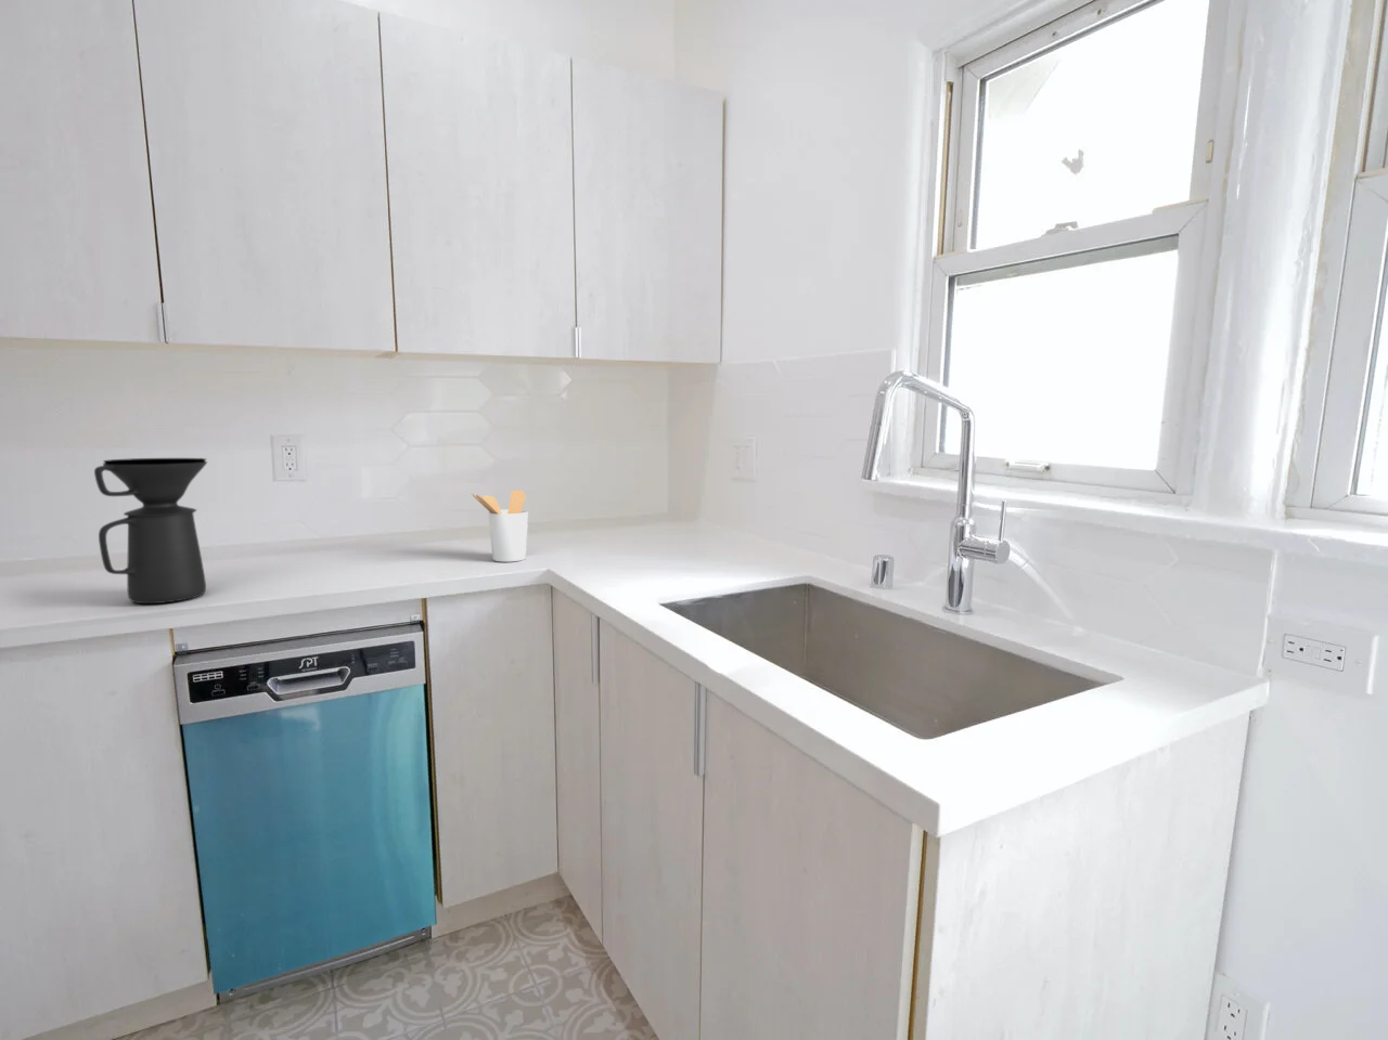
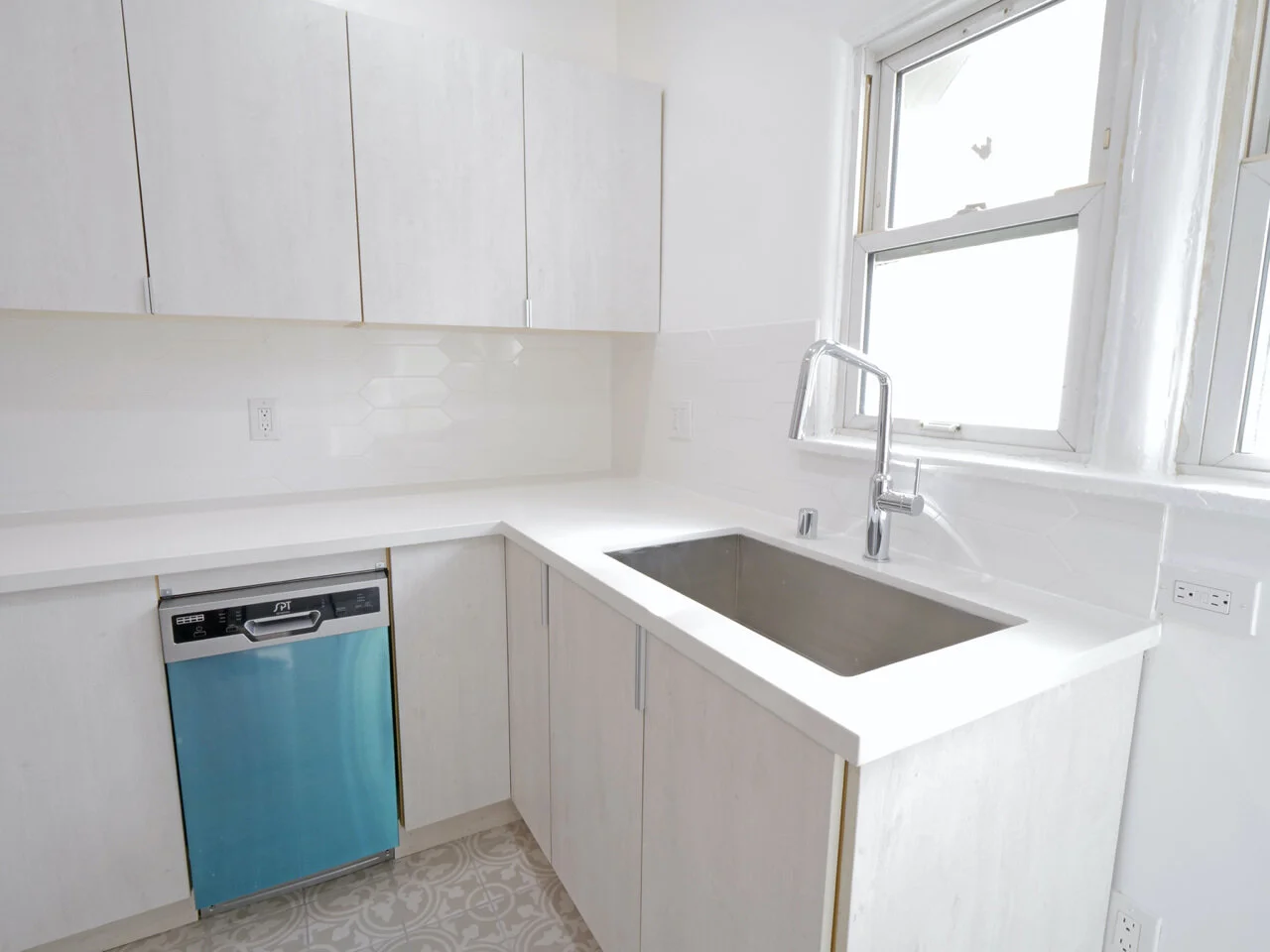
- coffee maker (162, 529)
- utensil holder (498, 524)
